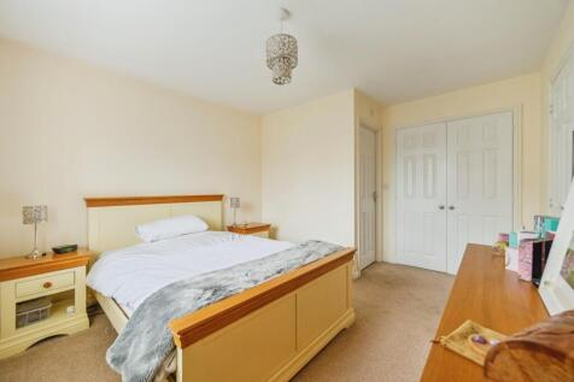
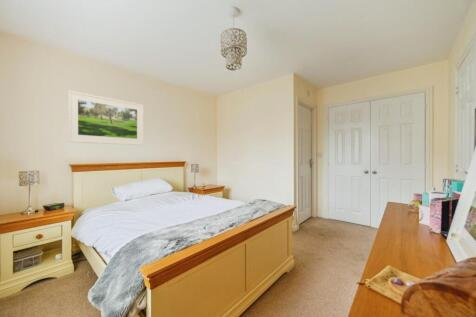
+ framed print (110, 121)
